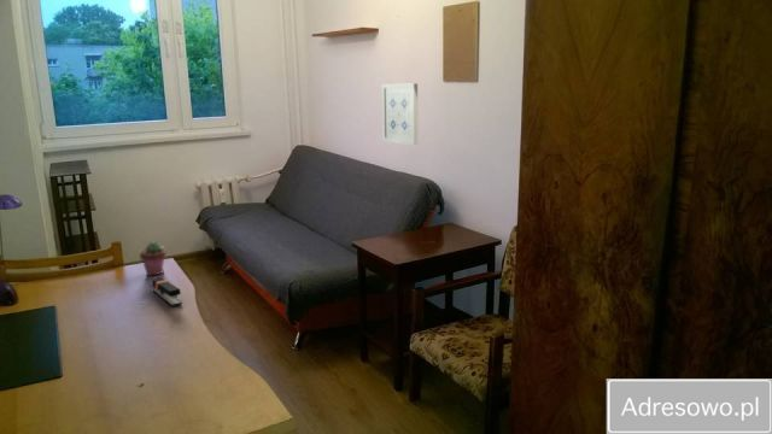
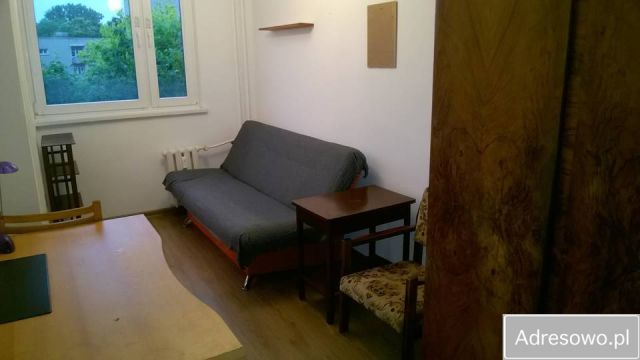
- wall art (399, 113)
- potted succulent (153, 257)
- stapler (165, 289)
